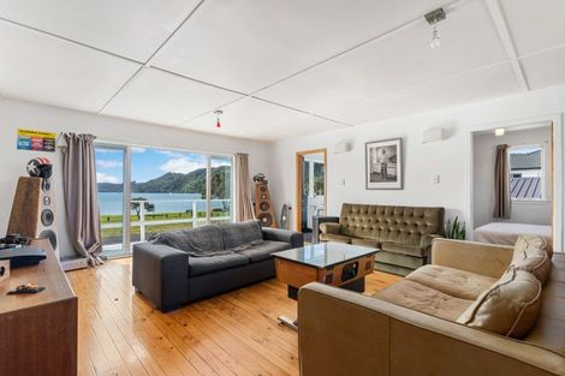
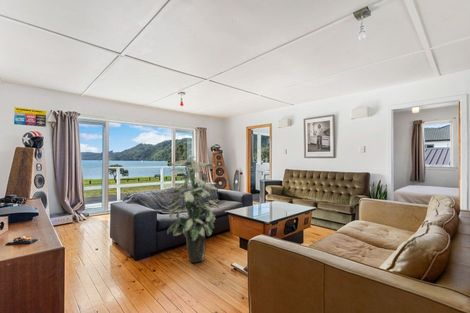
+ indoor plant (192, 207)
